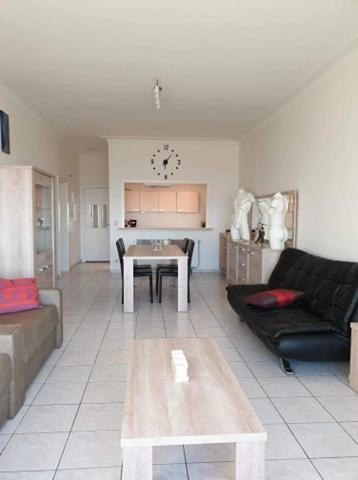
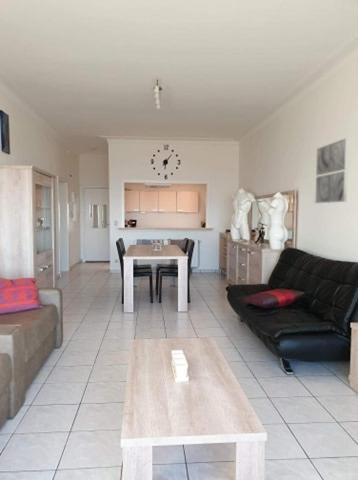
+ wall art (330, 172)
